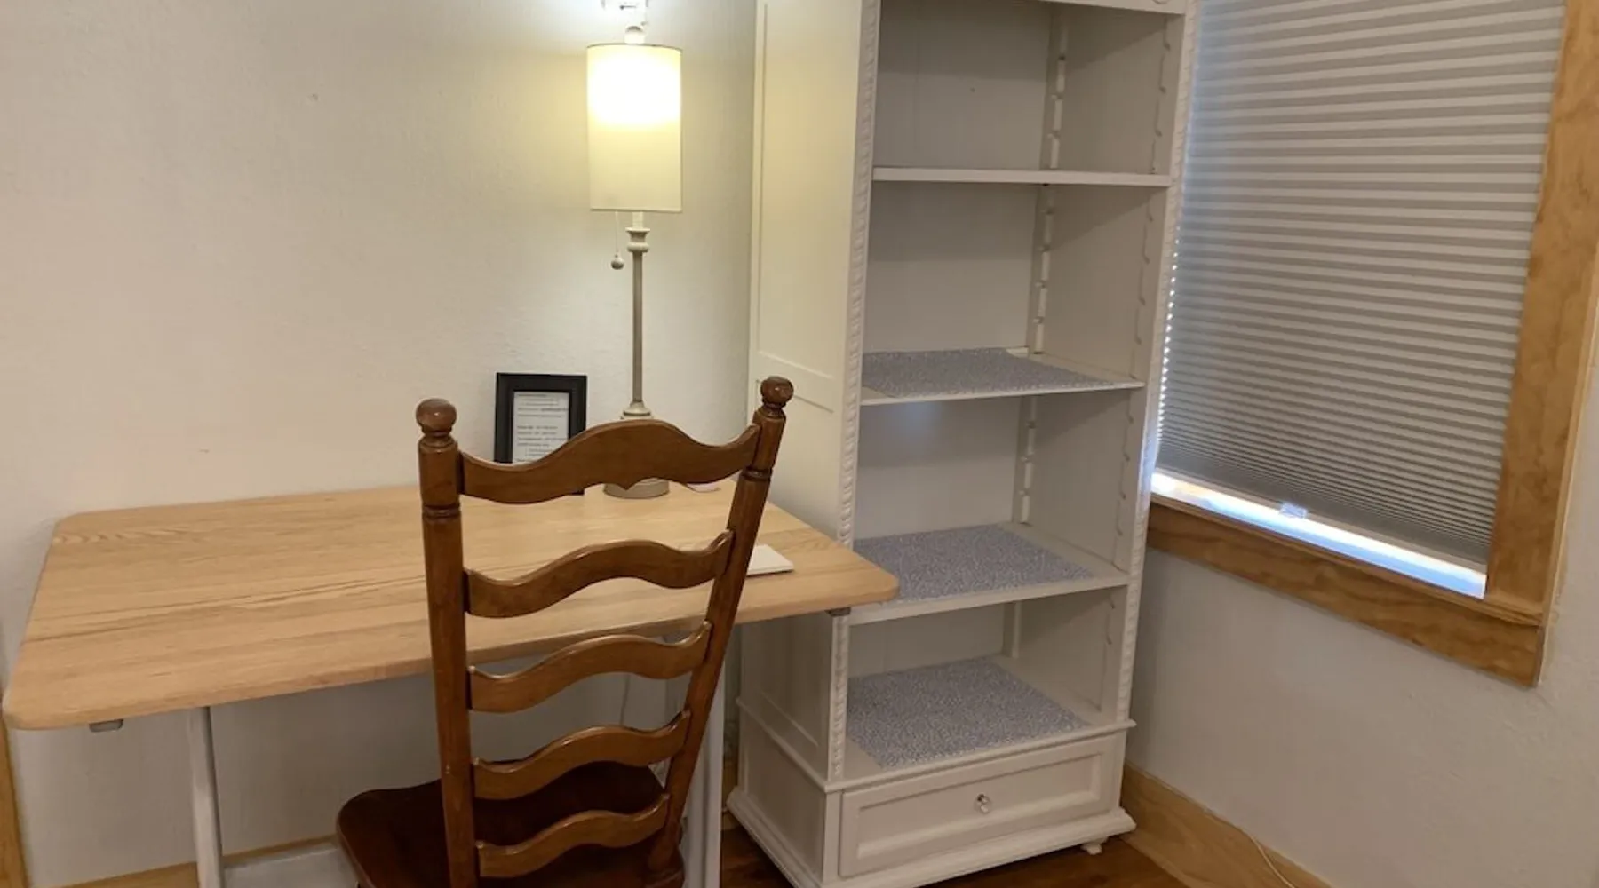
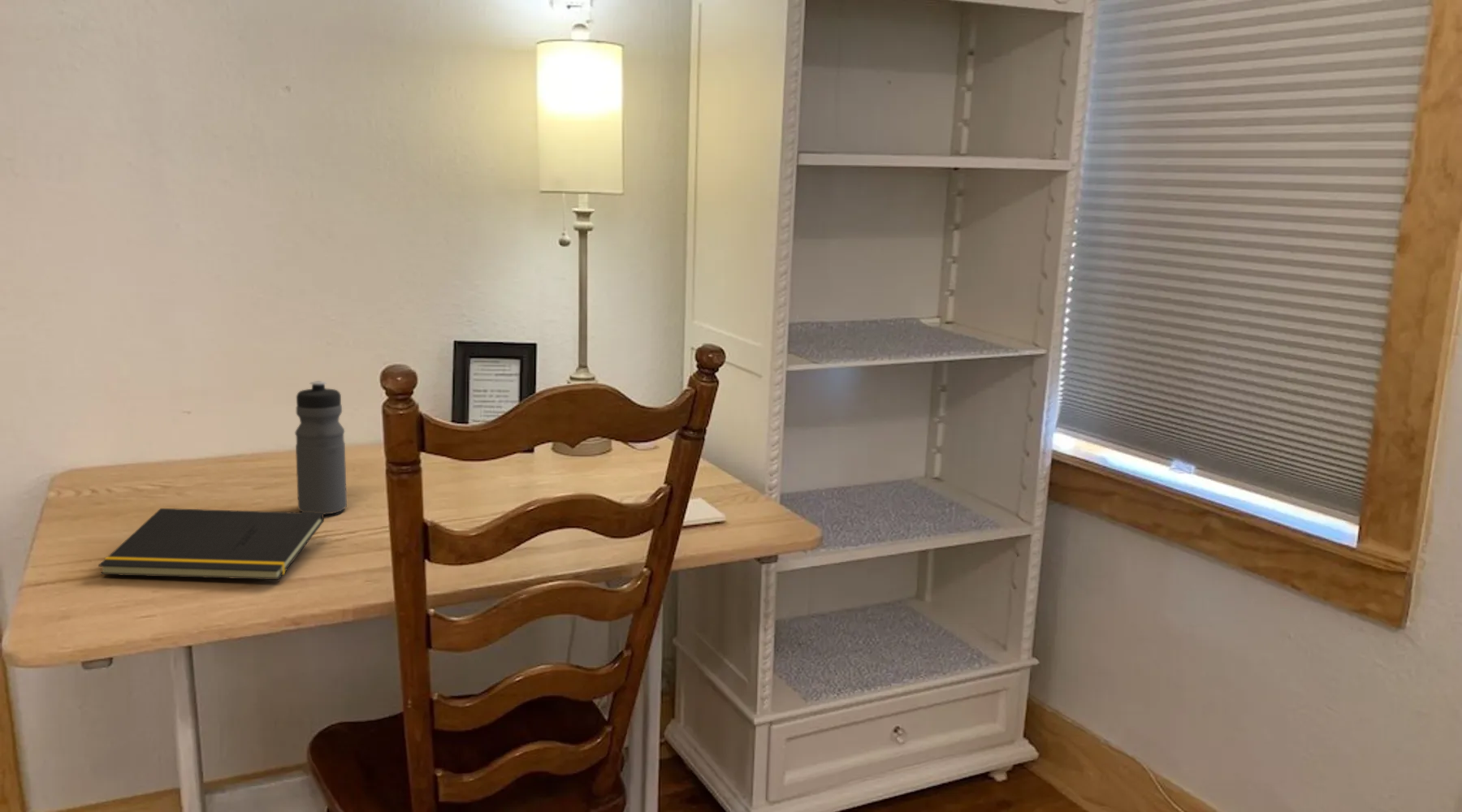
+ notepad (217, 542)
+ water bottle (320, 446)
